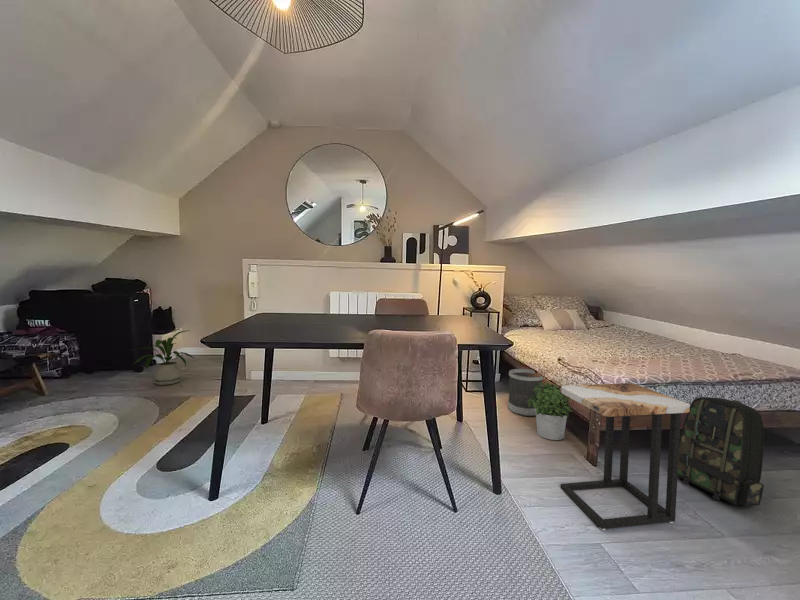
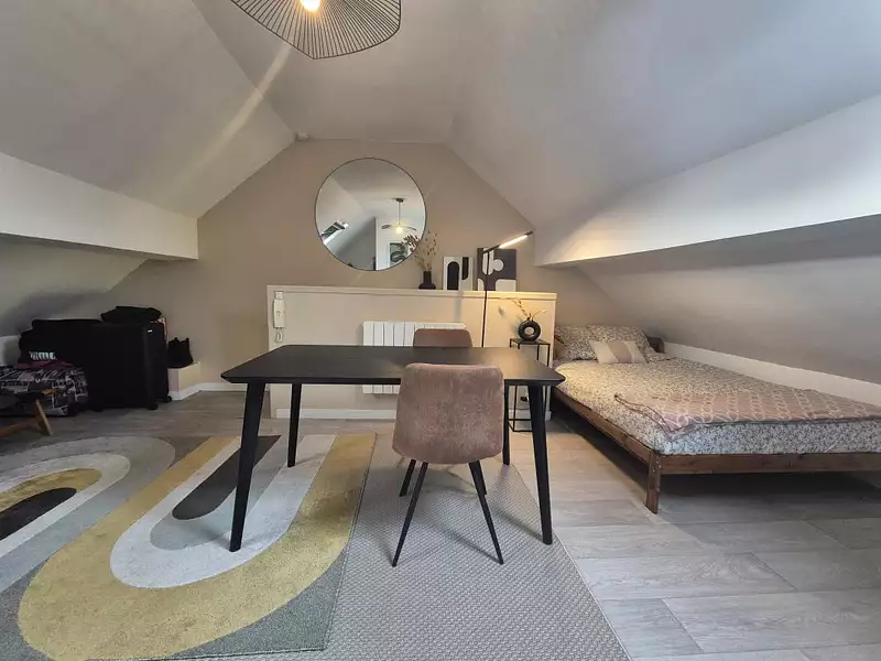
- backpack (723, 444)
- potted plant (548, 408)
- house plant (162, 356)
- side table (621, 450)
- wastebasket (525, 391)
